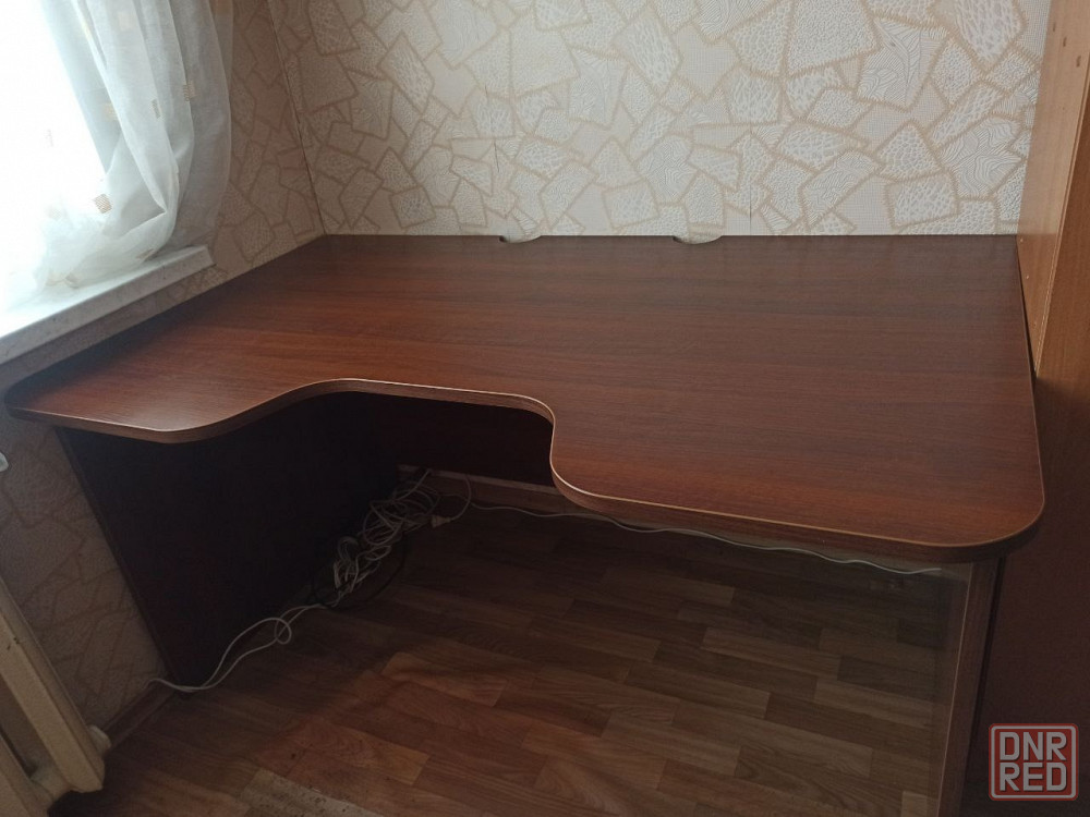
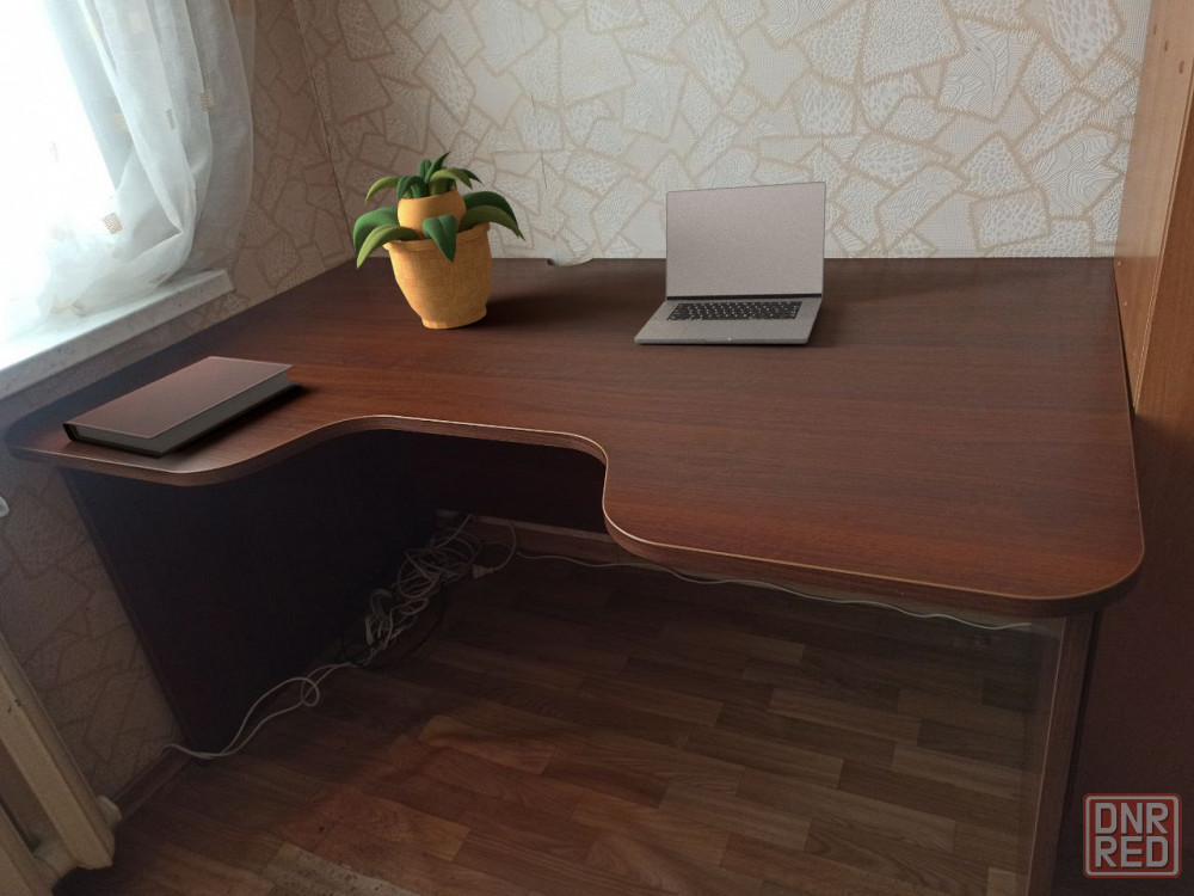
+ potted plant (438, 241)
+ notebook (185, 401)
+ laptop (731, 262)
